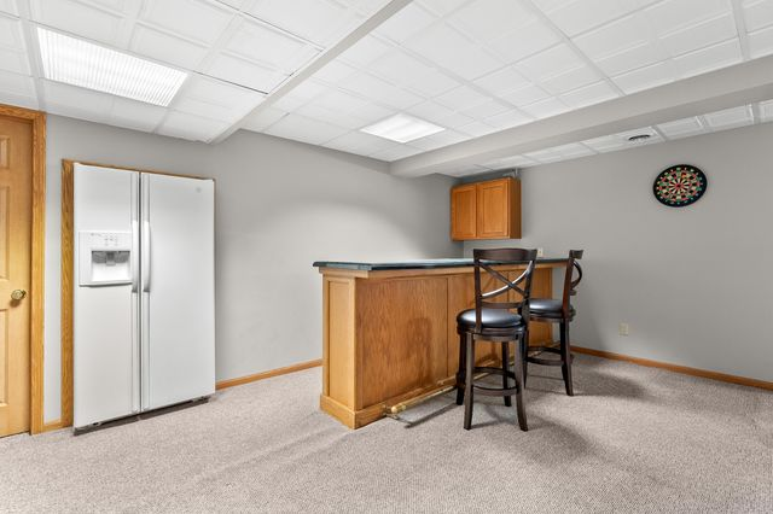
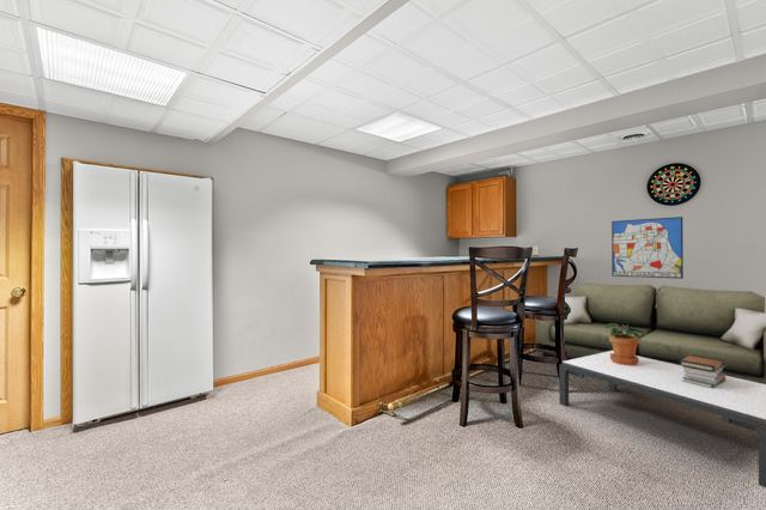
+ sofa (649, 329)
+ coffee table (669, 400)
+ potted plant (628, 344)
+ wall art (645, 248)
+ book stack (703, 370)
